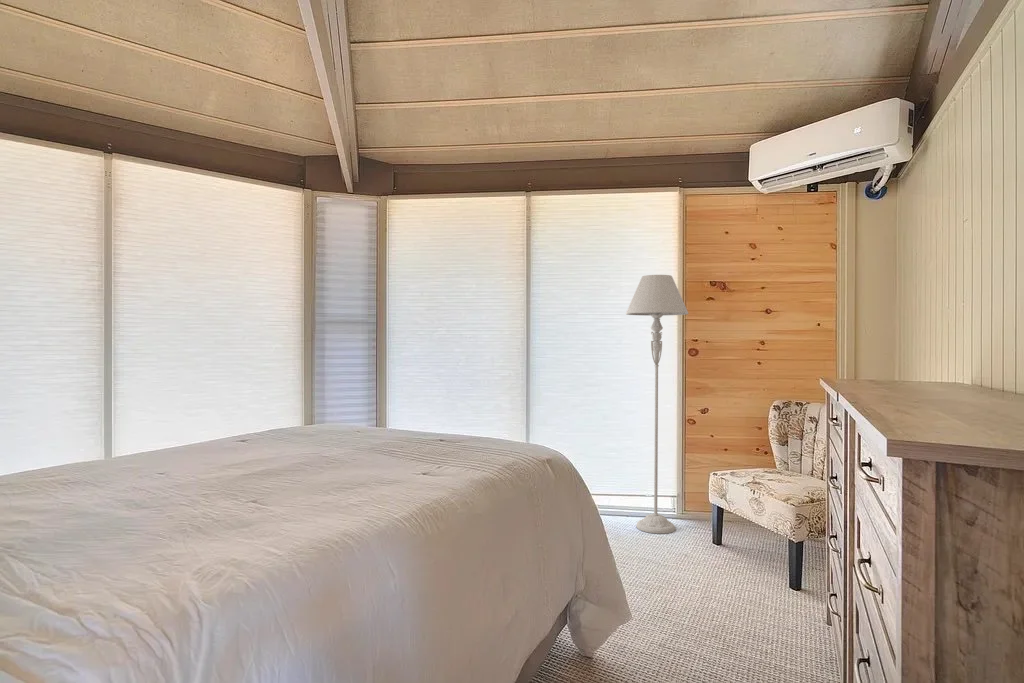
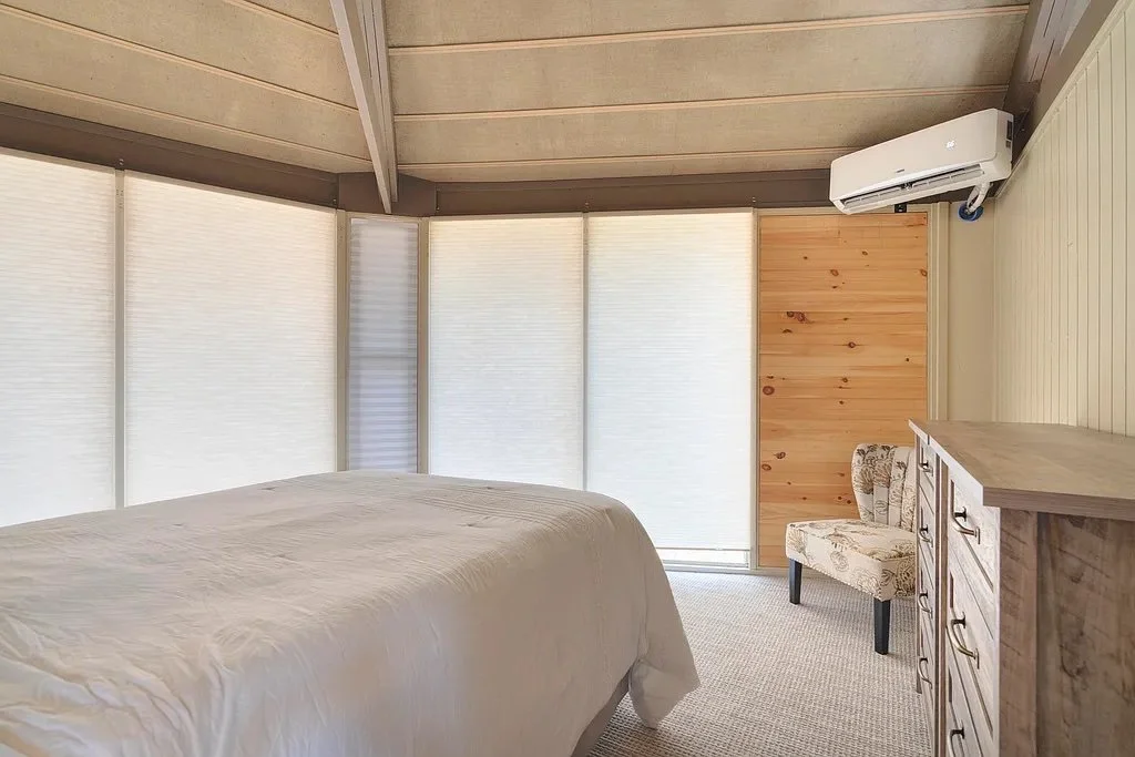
- floor lamp (656, 401)
